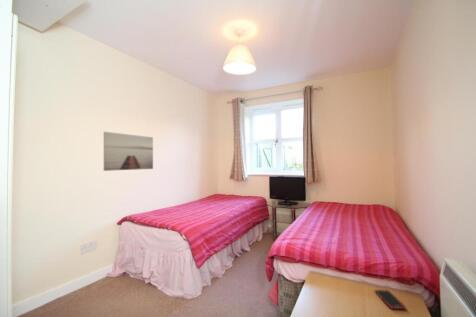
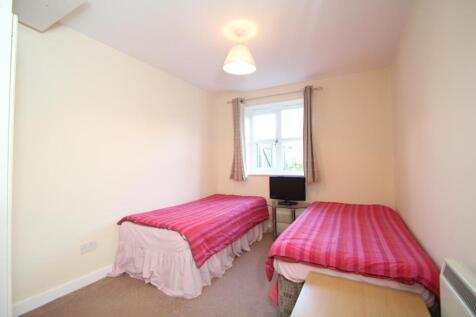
- wall art (130, 152)
- cell phone (389, 299)
